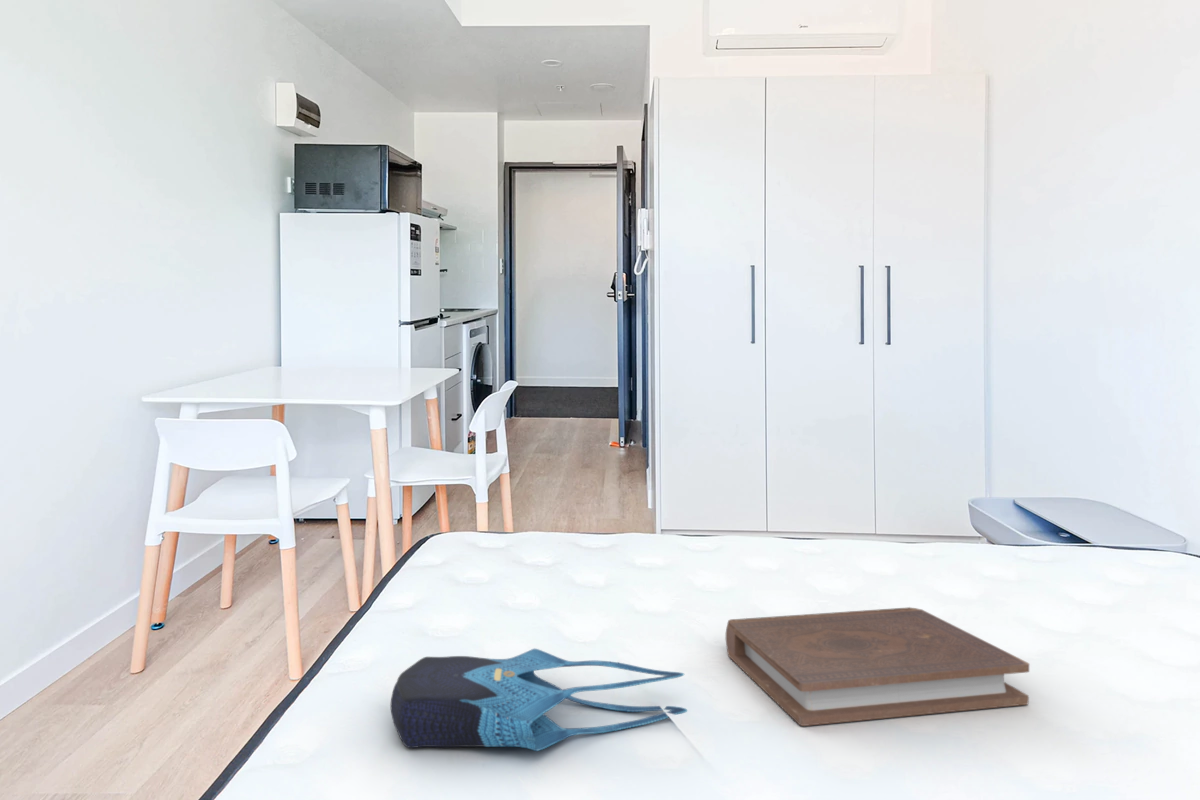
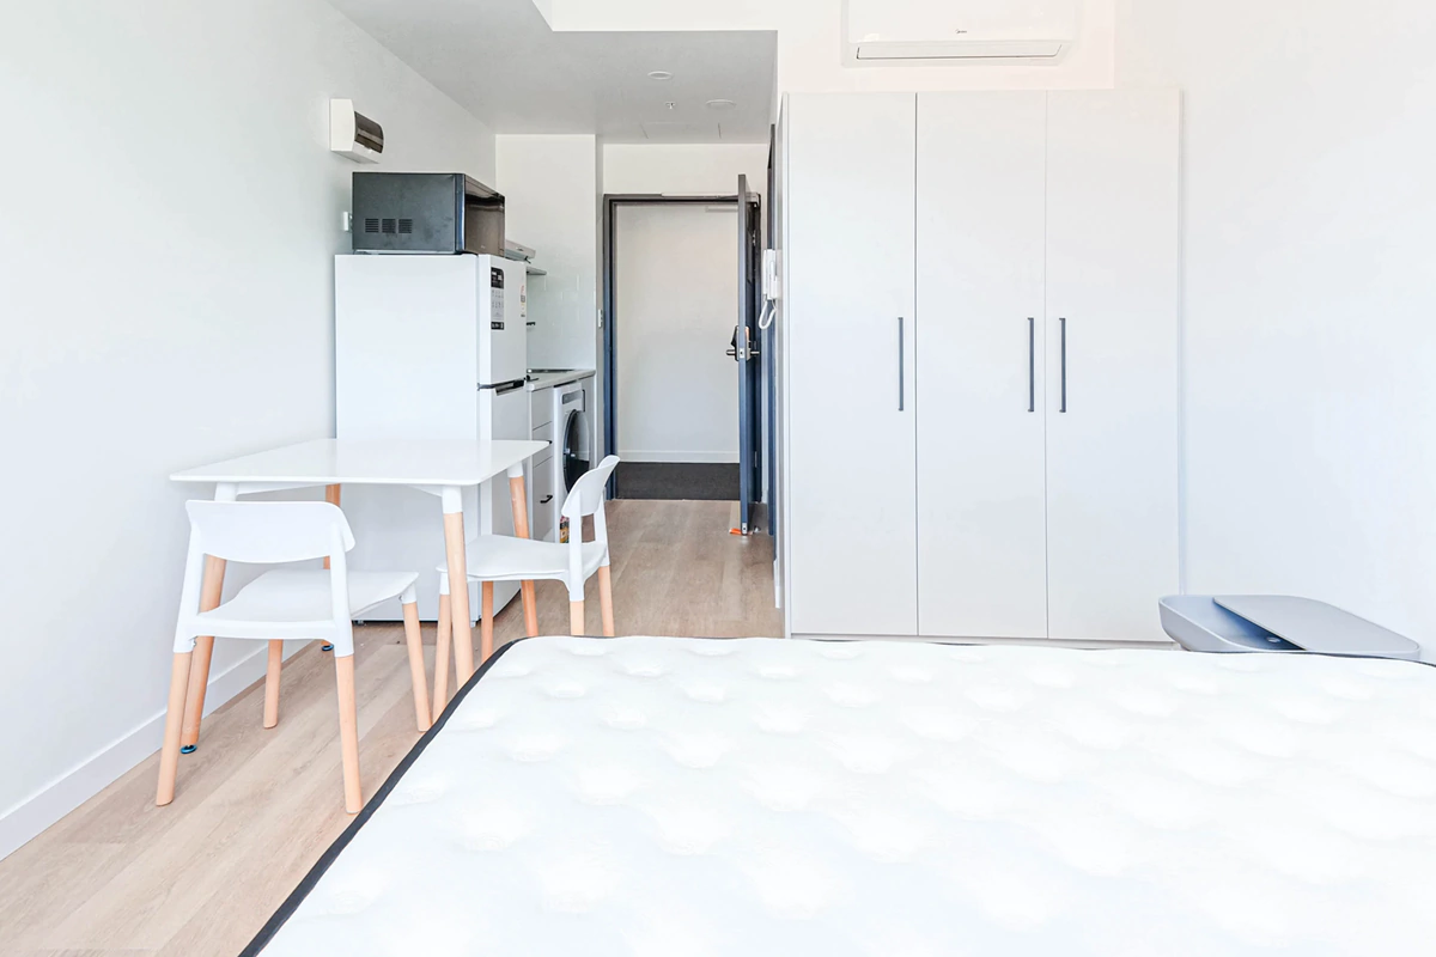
- tote bag (541, 696)
- book (864, 657)
